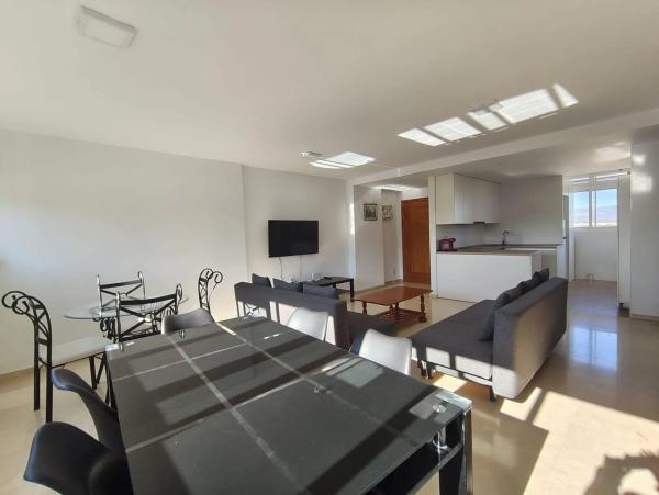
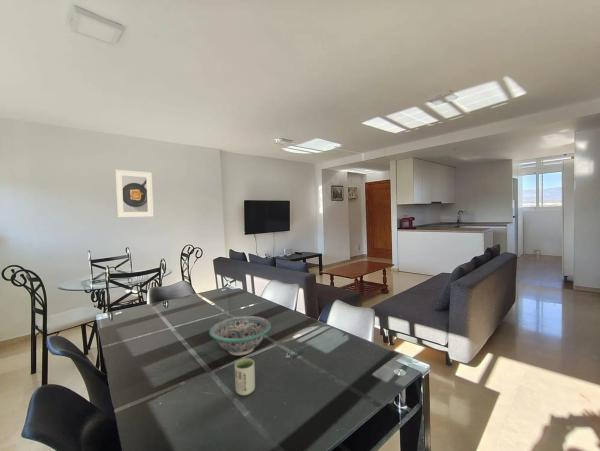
+ cup (245, 377)
+ decorative bowl (241, 338)
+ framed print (135, 194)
